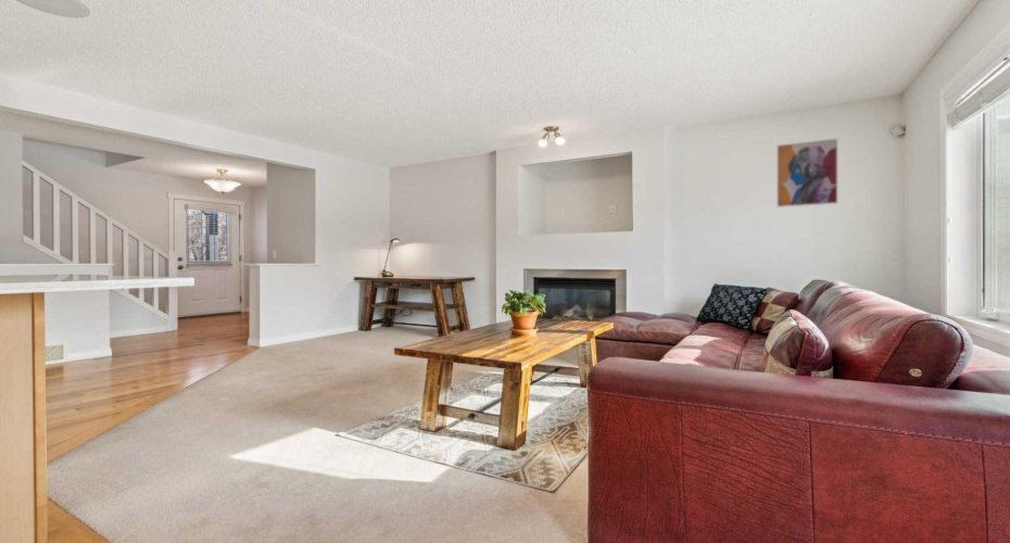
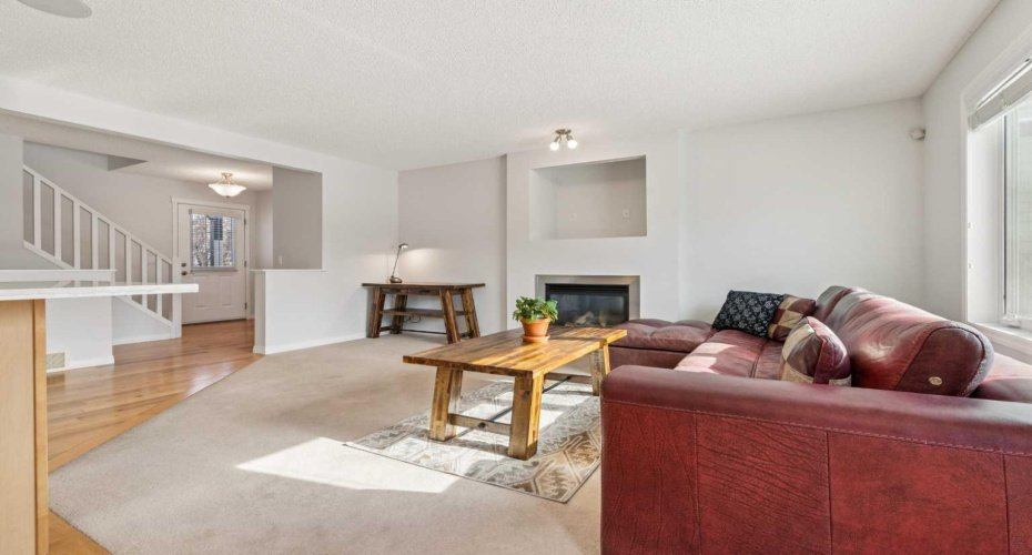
- wall art (806, 174)
